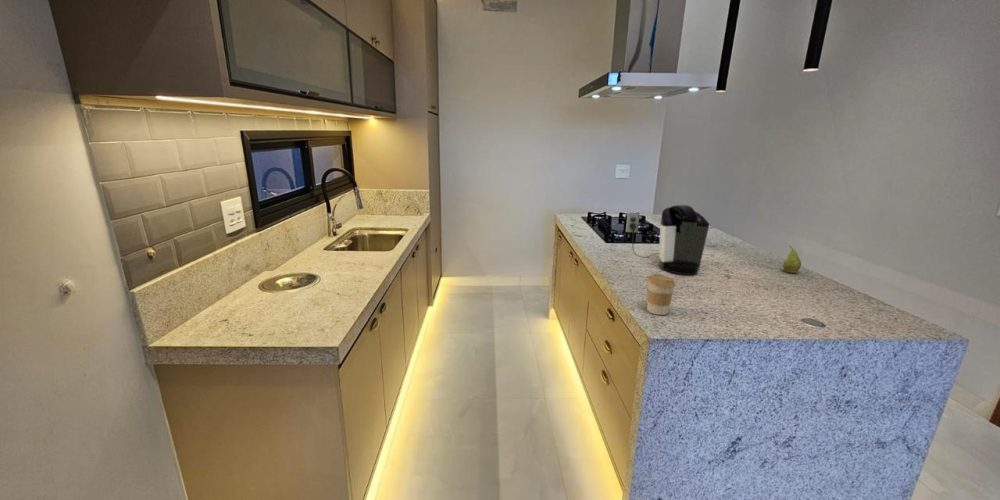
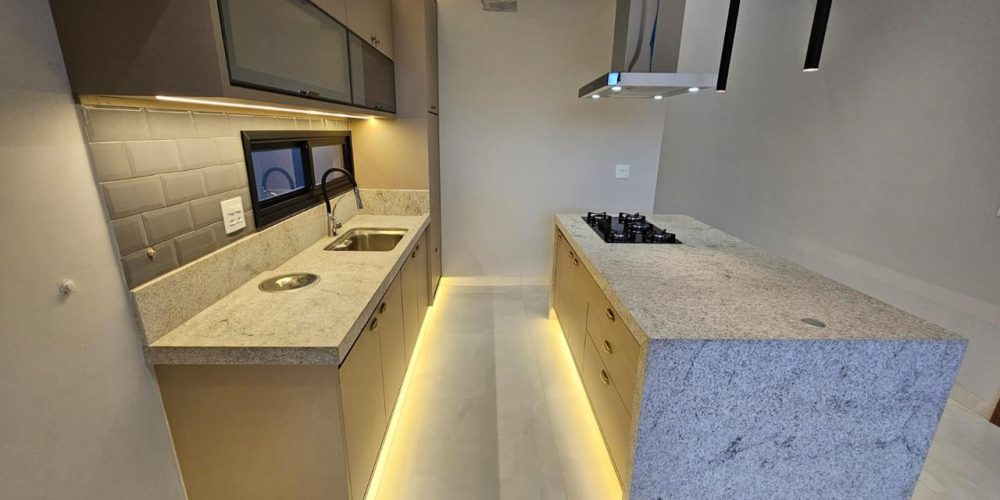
- coffee cup (659, 293)
- fruit (793, 259)
- coffee maker (668, 236)
